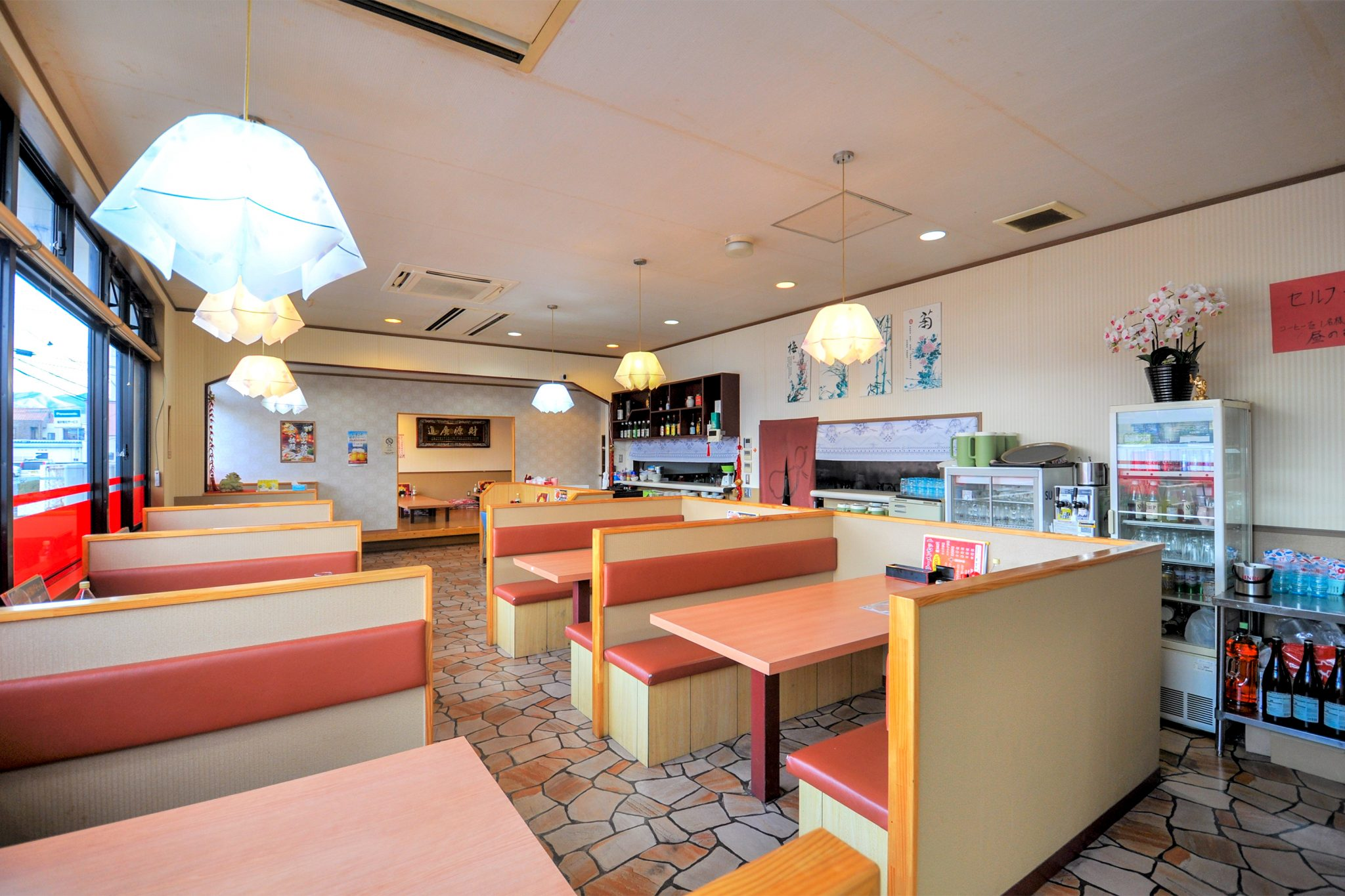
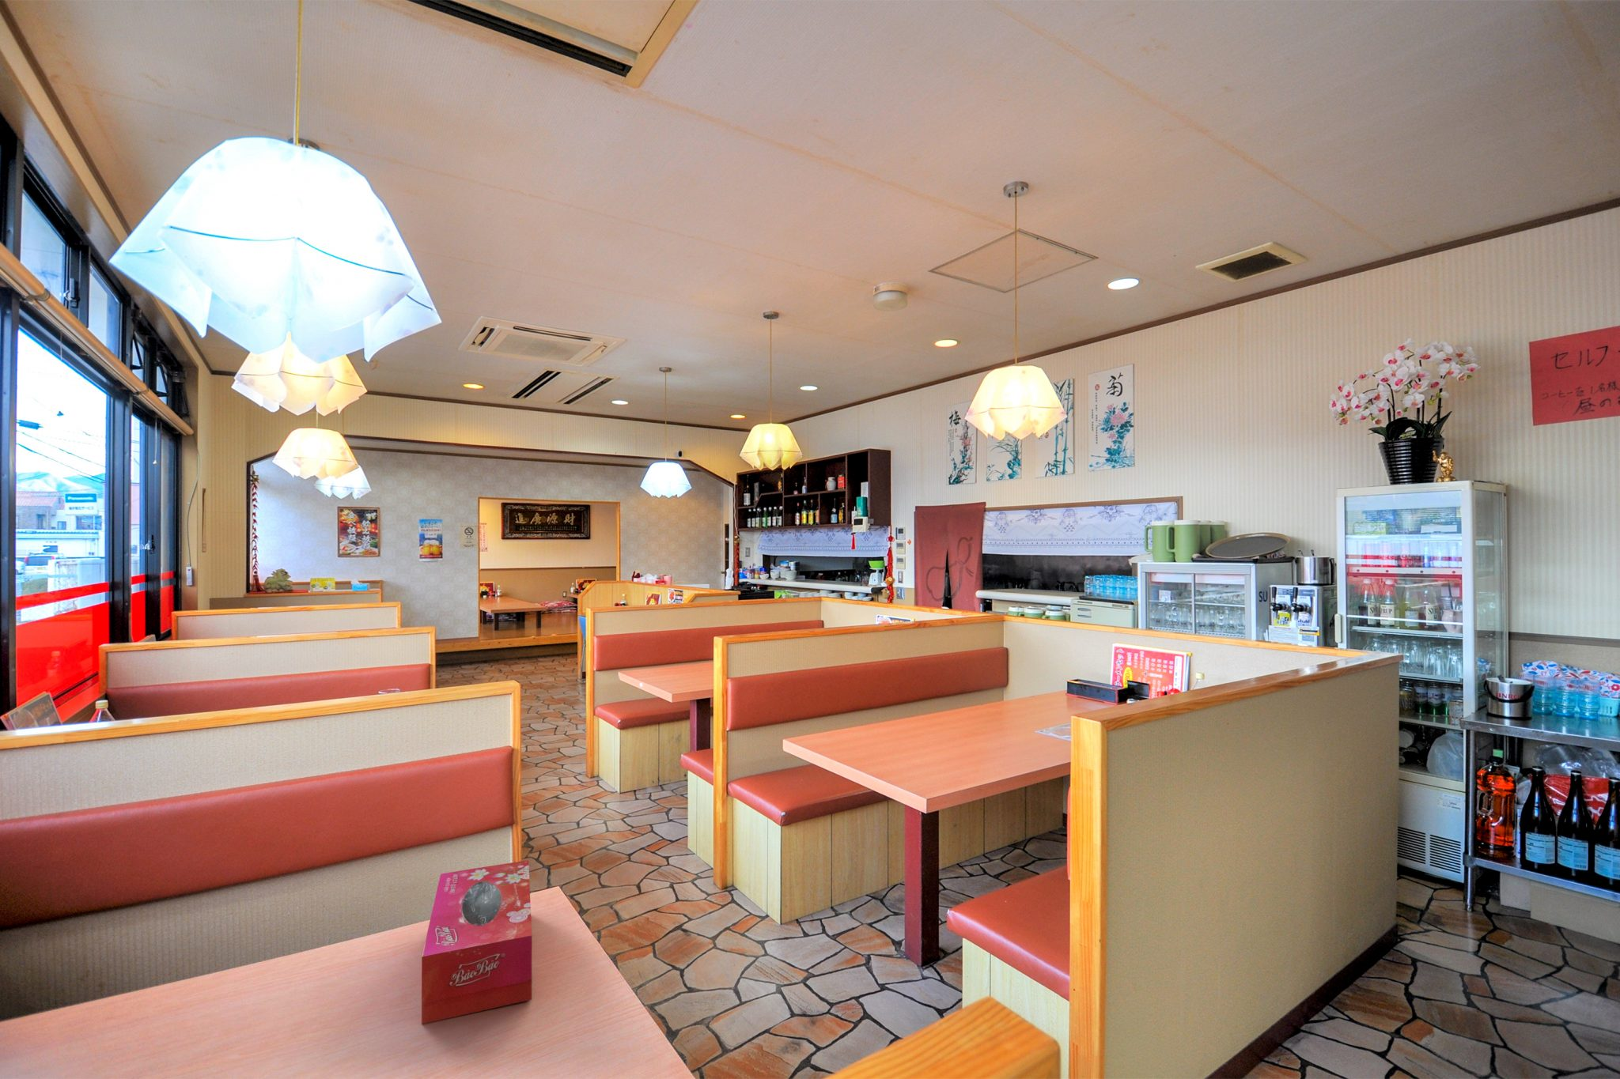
+ tissue box (482, 931)
